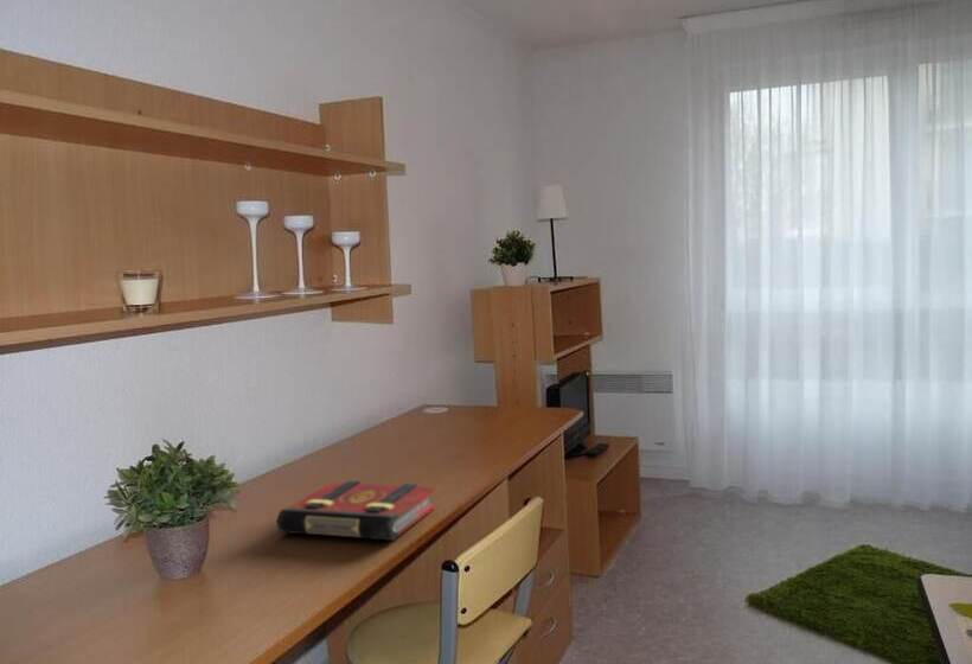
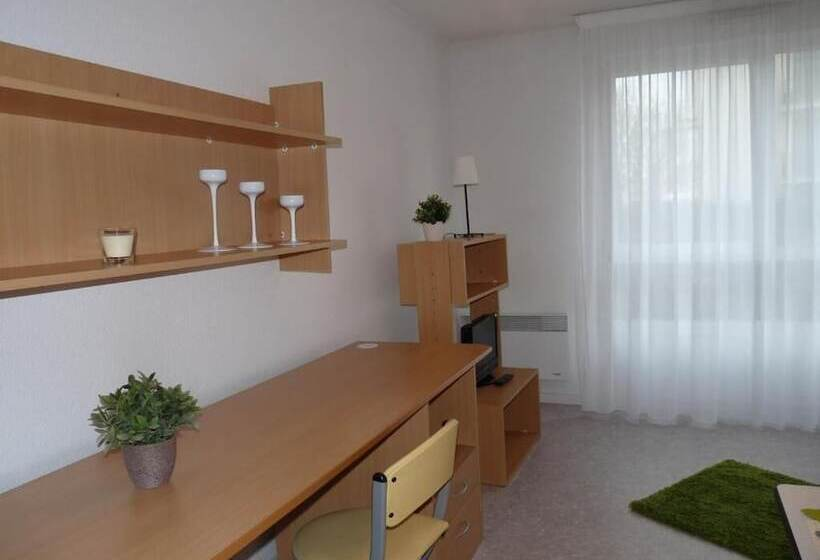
- book (358, 509)
